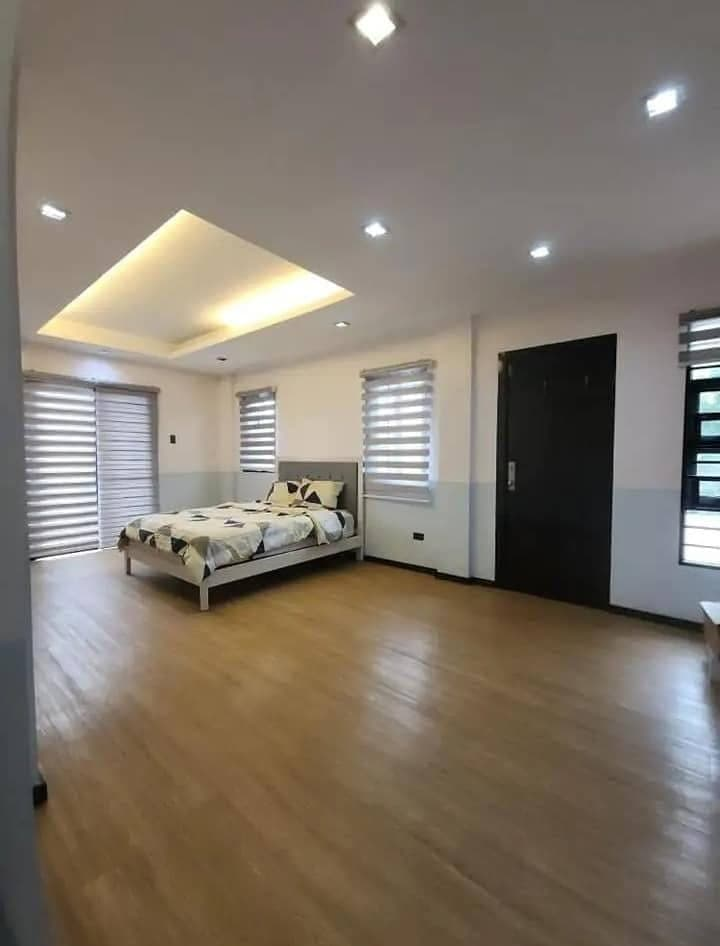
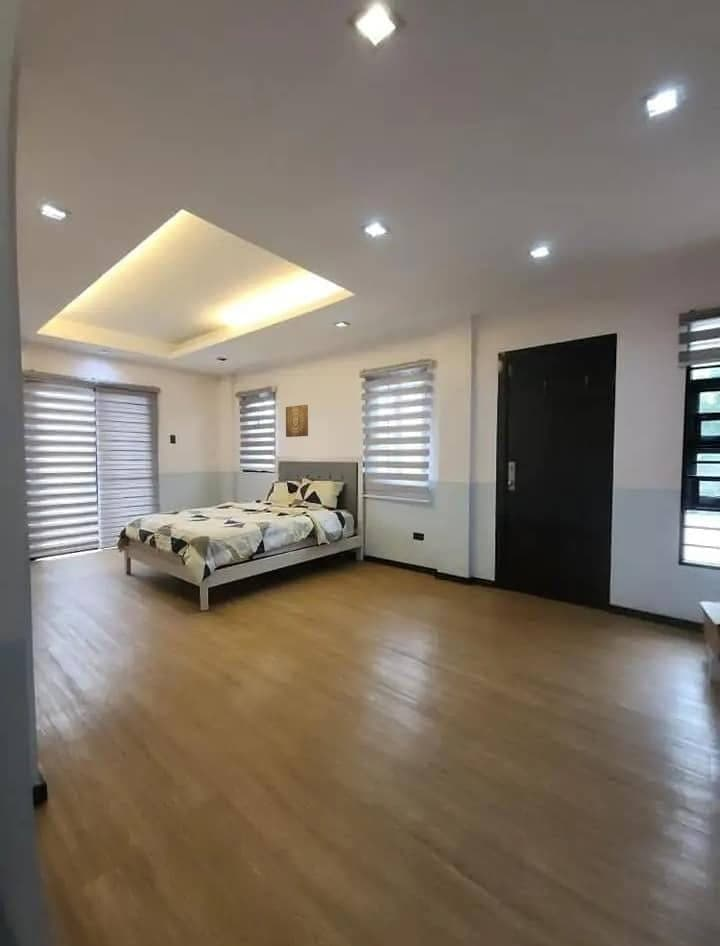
+ wall art (296, 421)
